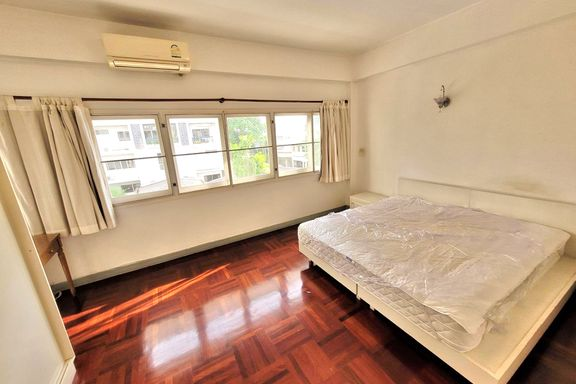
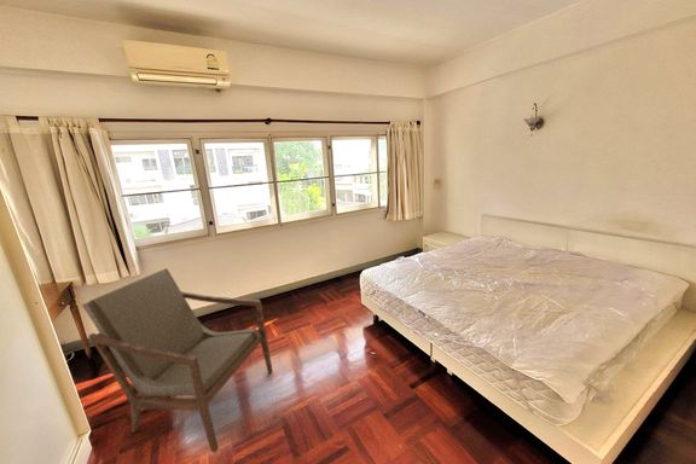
+ armchair (188, 343)
